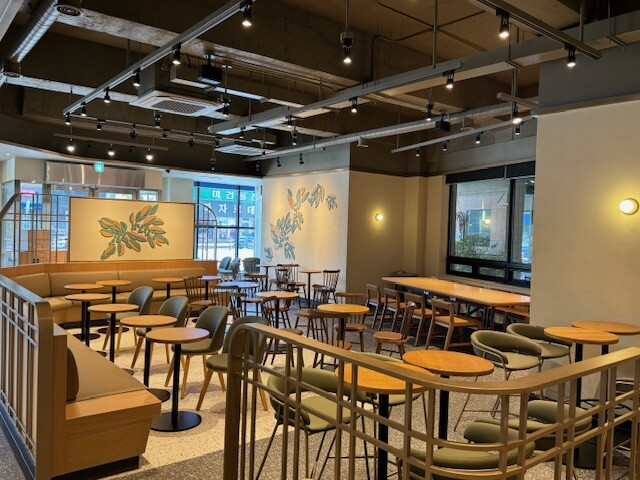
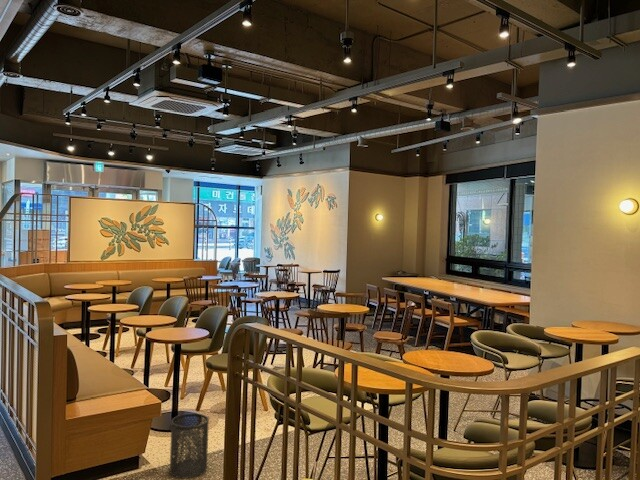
+ trash can (189, 444)
